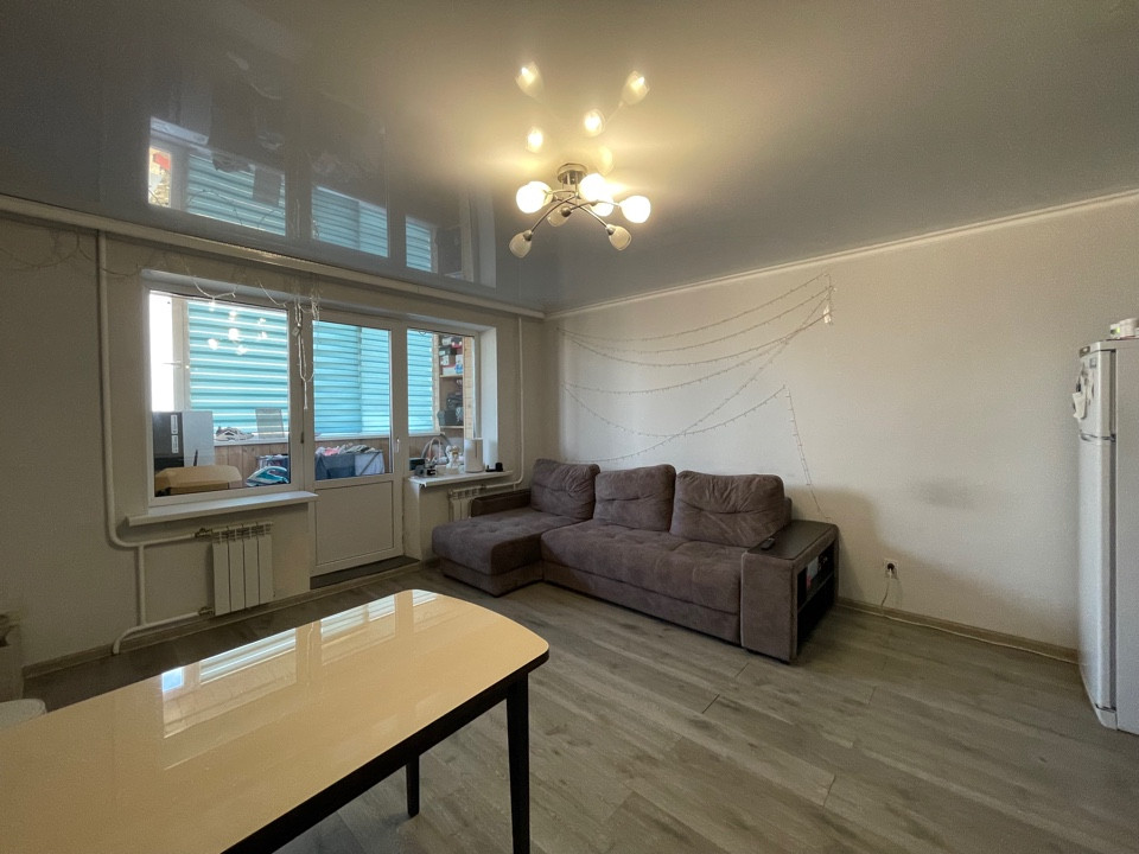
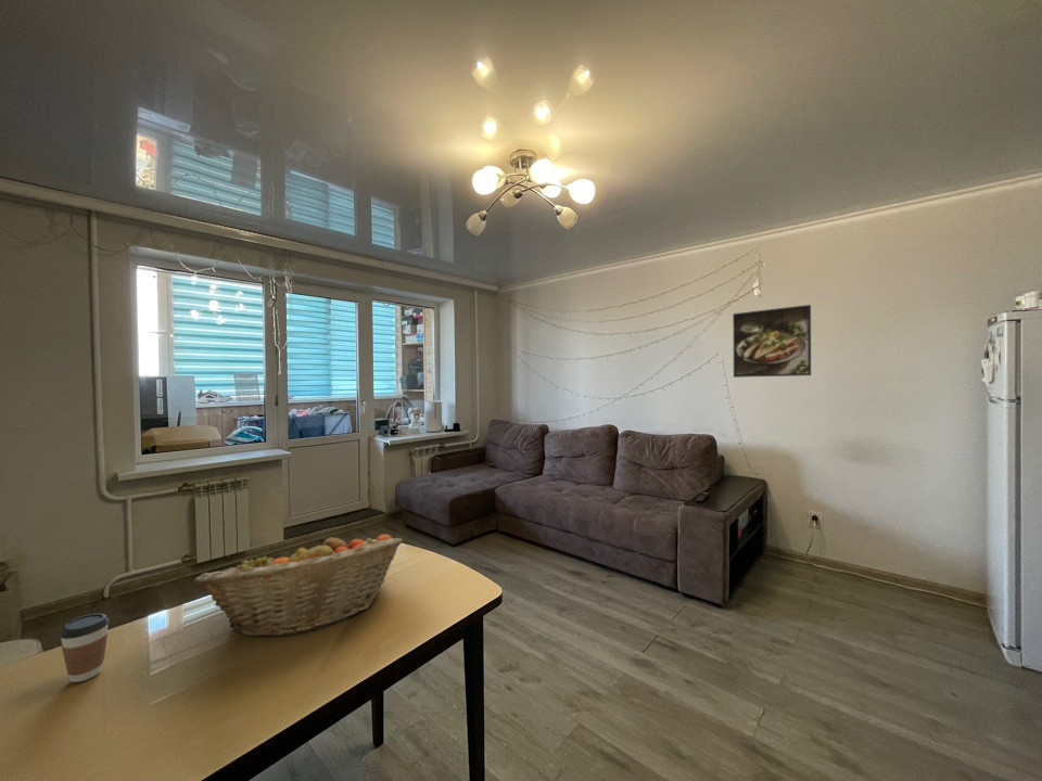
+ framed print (770, 343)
+ fruit basket (308, 572)
+ coffee cup (85, 648)
